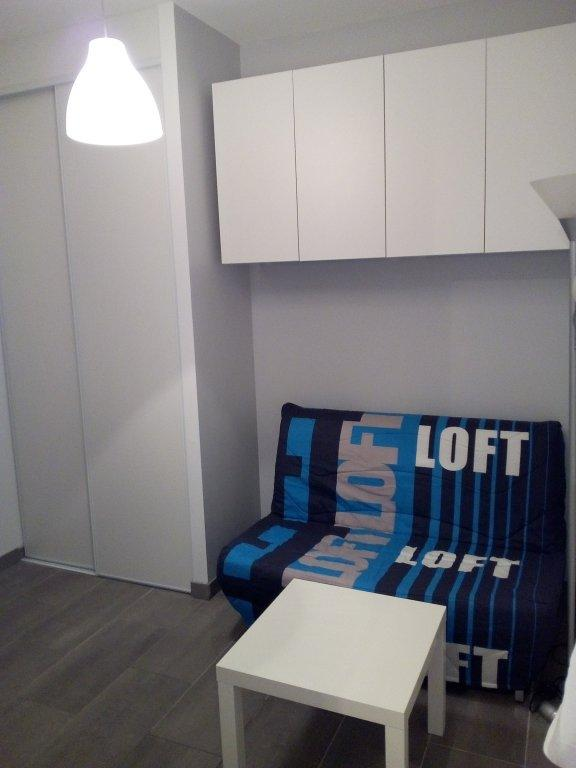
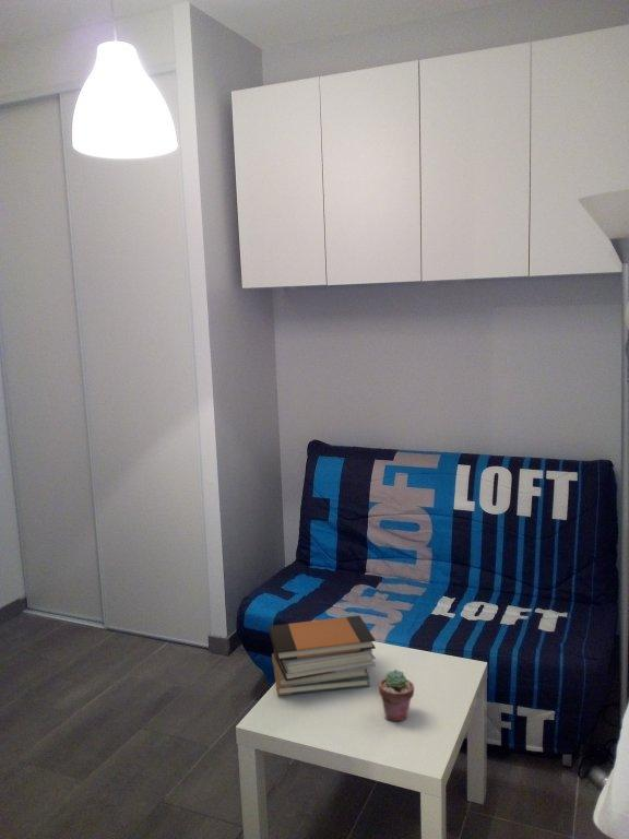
+ potted succulent (395, 693)
+ book stack (321, 654)
